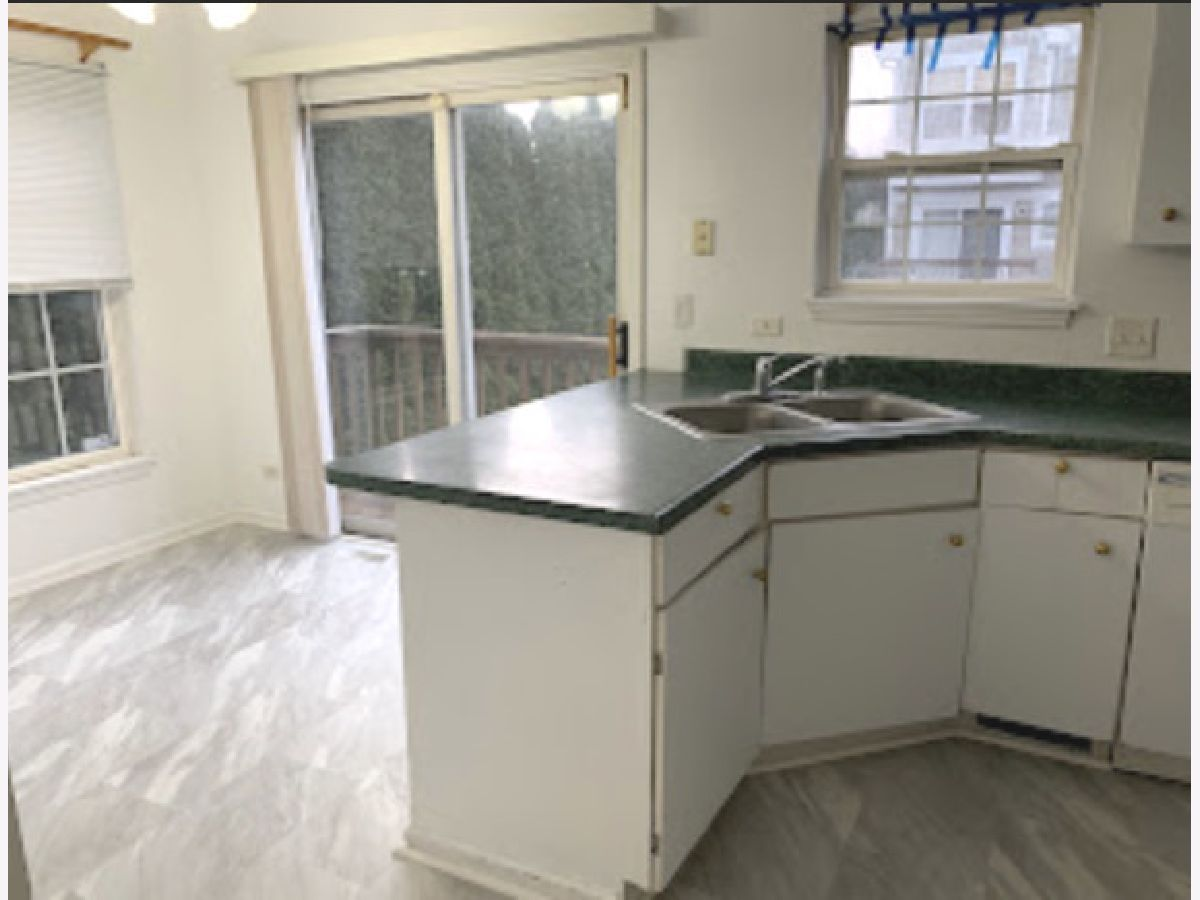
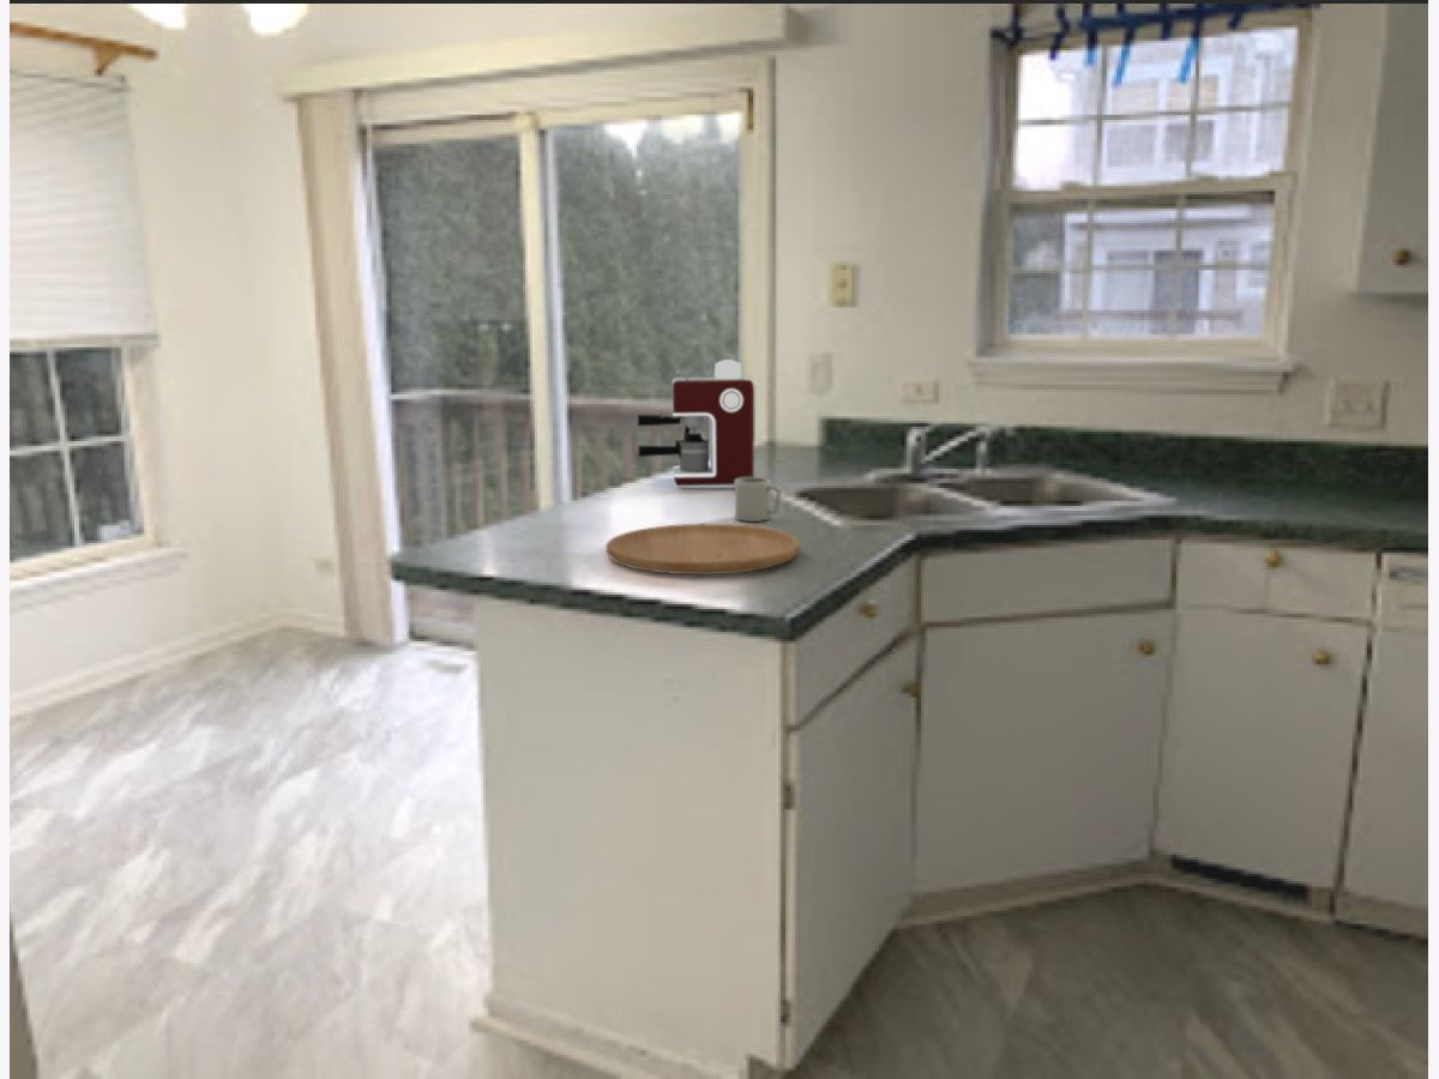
+ cutting board (703, 547)
+ cup (758, 499)
+ coffee maker (693, 421)
